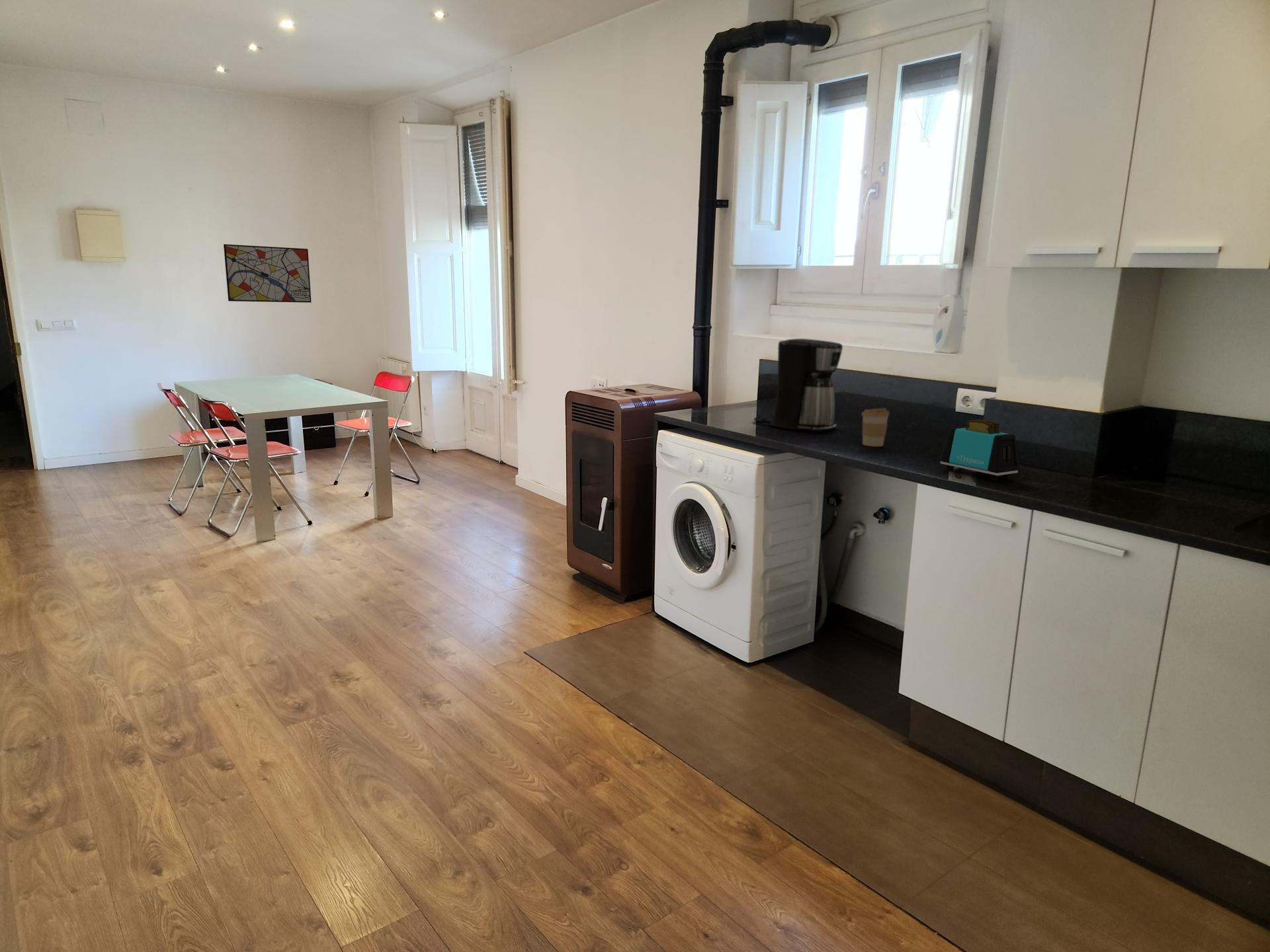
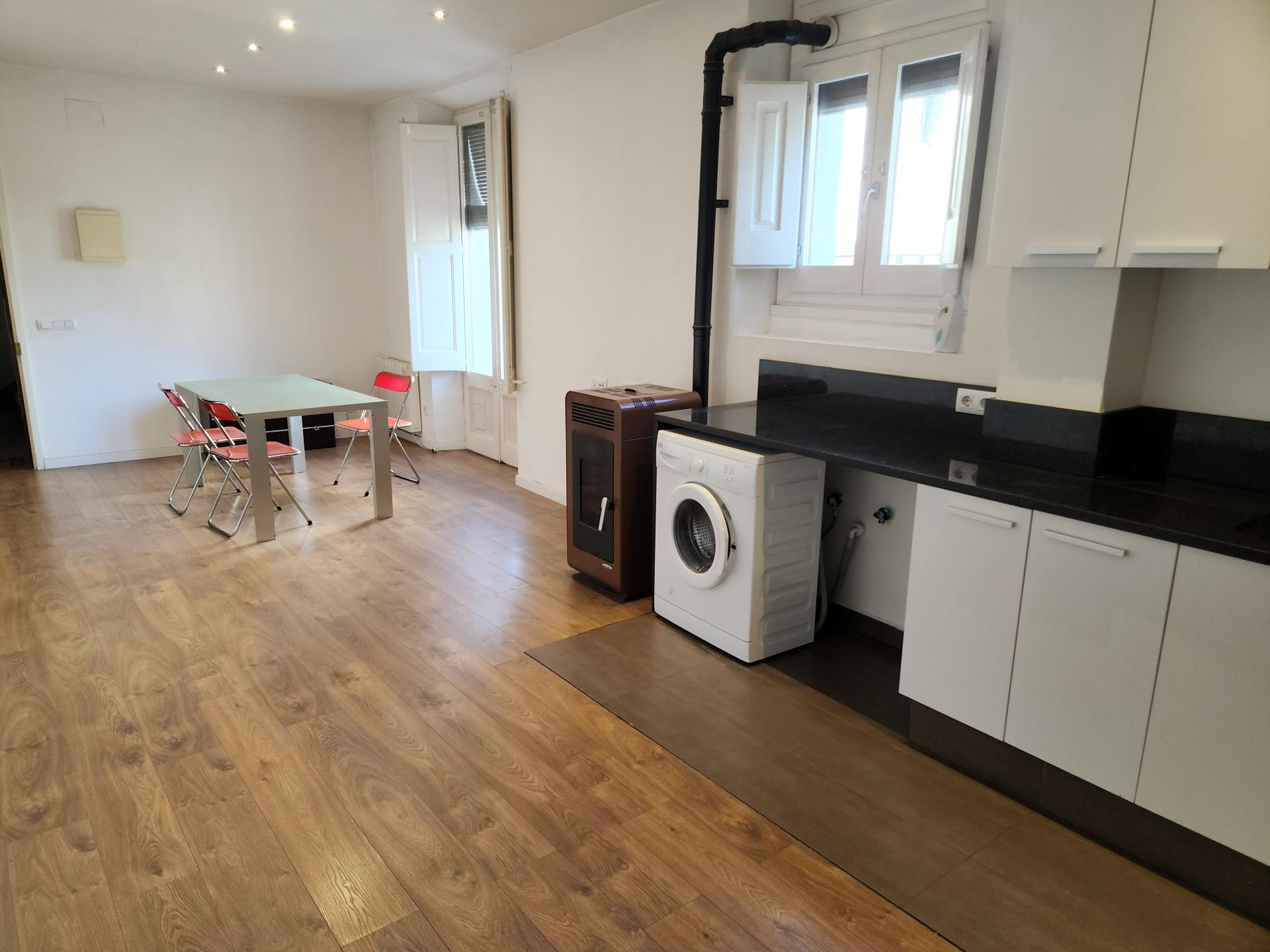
- coffee maker (802, 383)
- coffee cup (874, 426)
- wall art (269, 274)
- toaster (980, 447)
